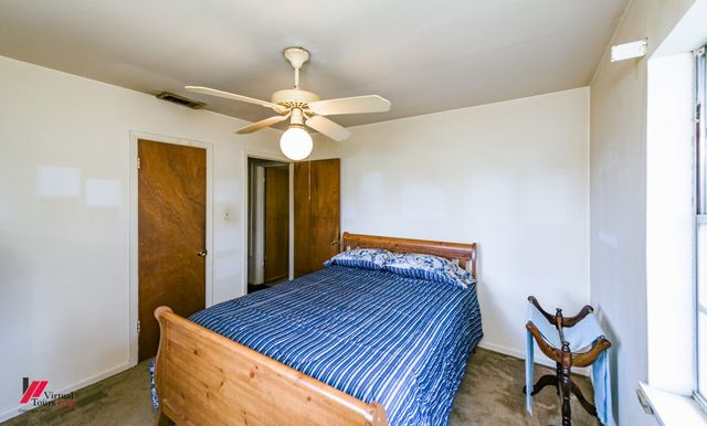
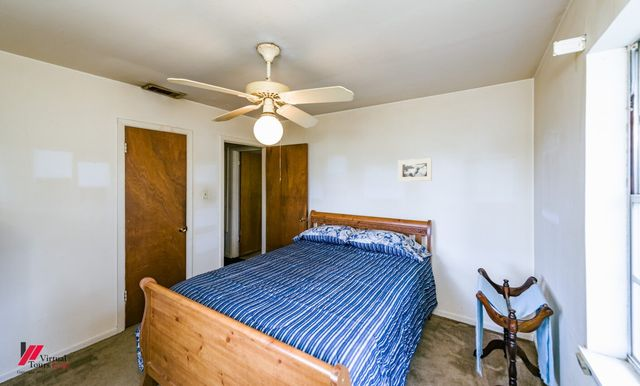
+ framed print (414, 170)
